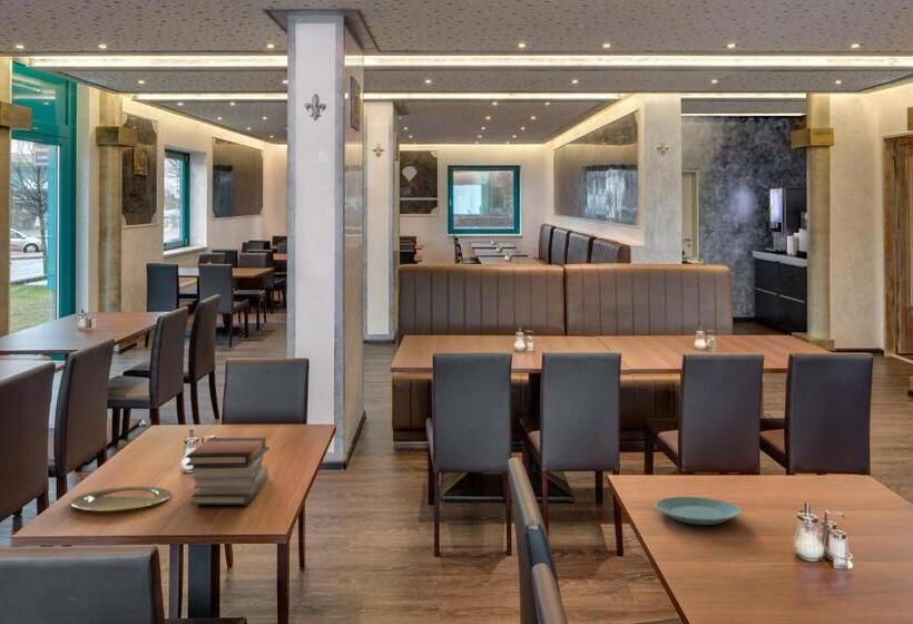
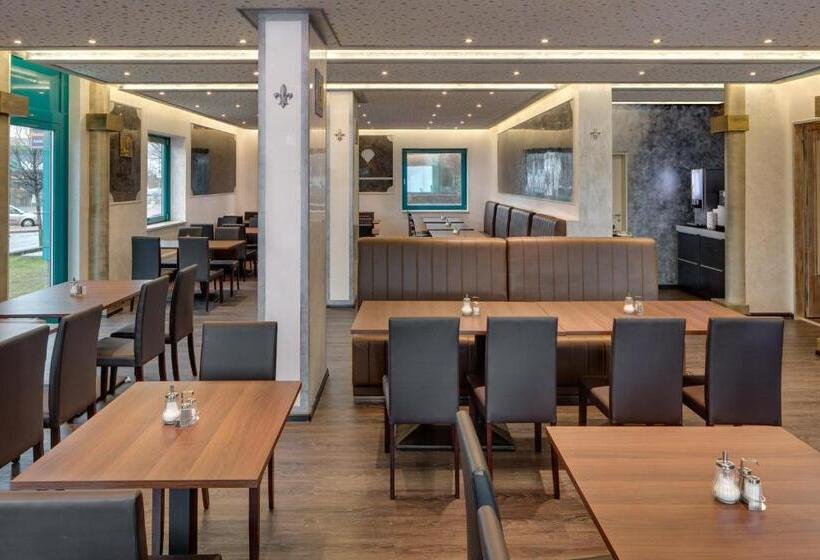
- plate (697, 511)
- plate (121, 498)
- book stack (229, 469)
